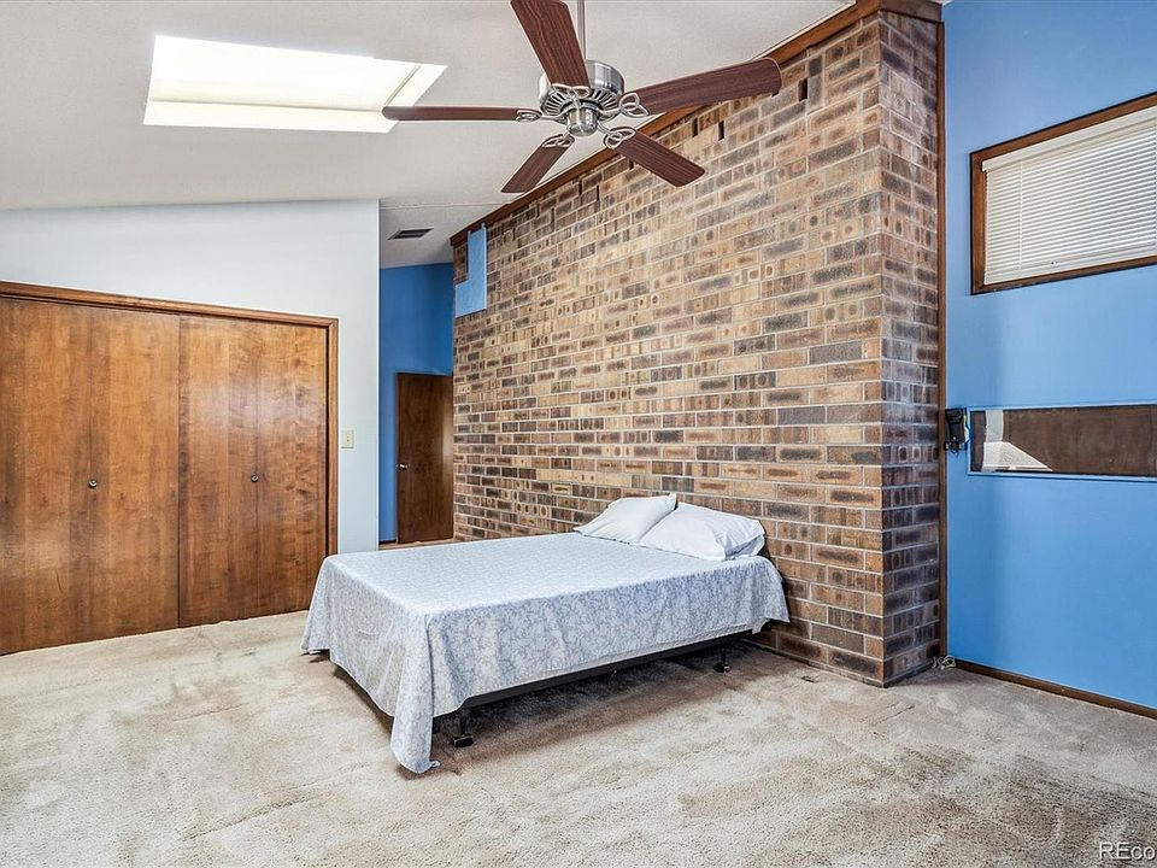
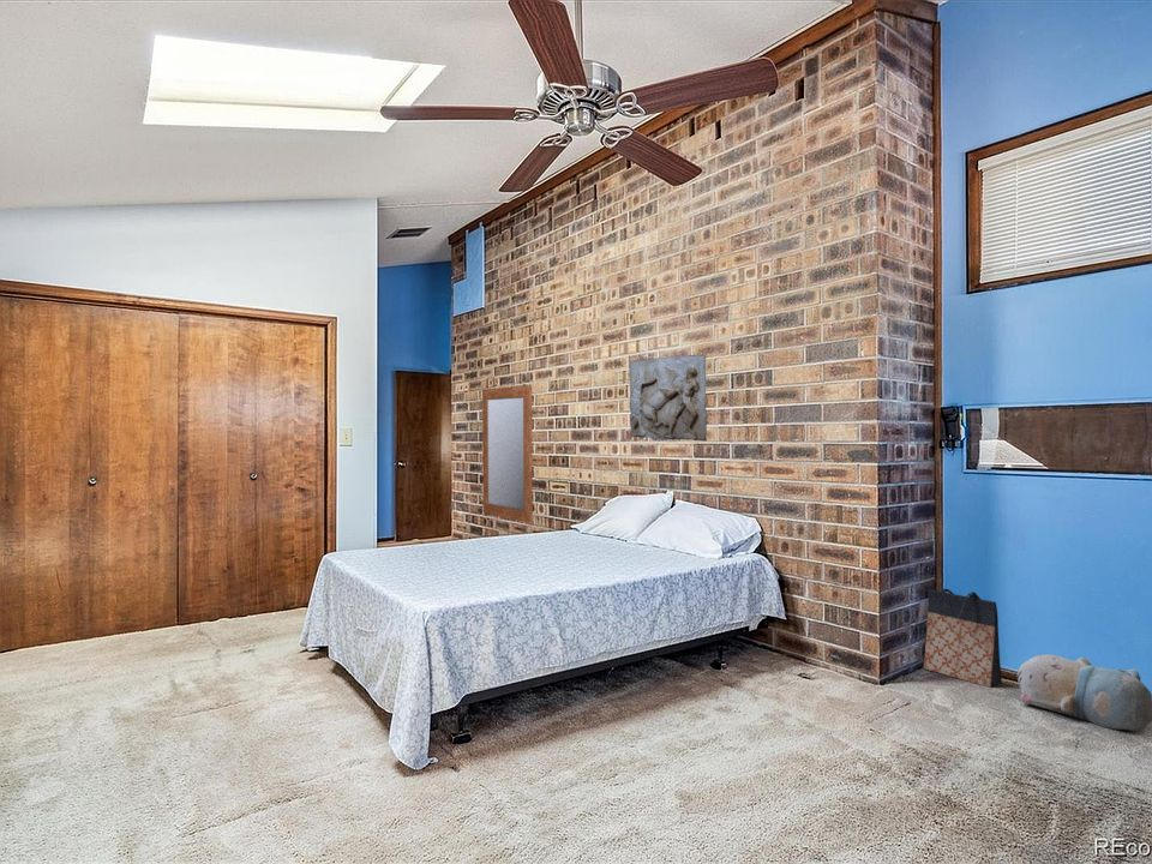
+ plush toy (1079, 686)
+ mirror (505, 452)
+ relief sculpture (664, 398)
+ bag (960, 631)
